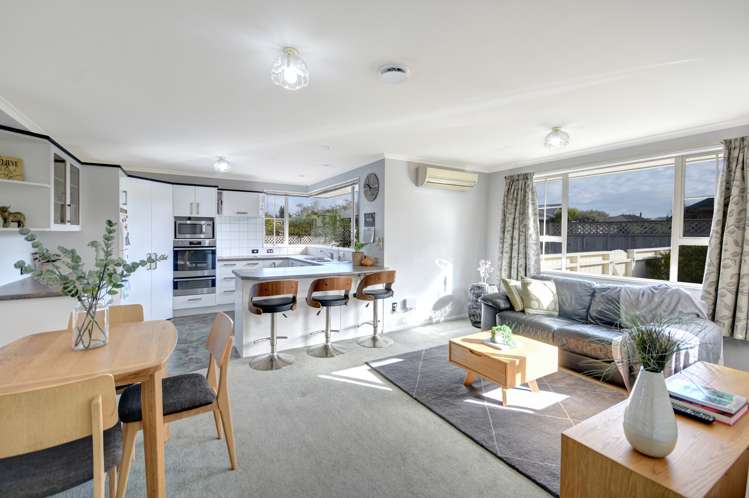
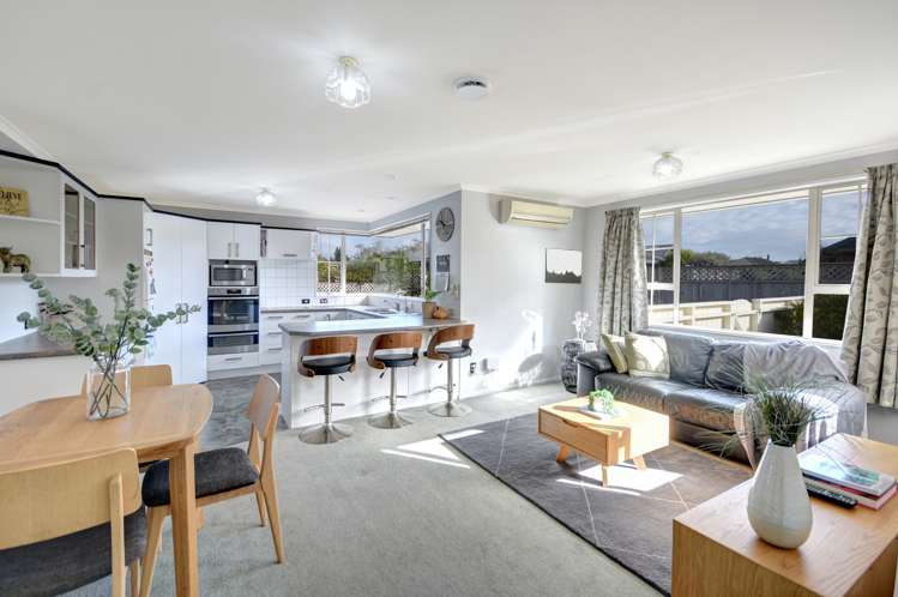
+ wall art (563, 266)
